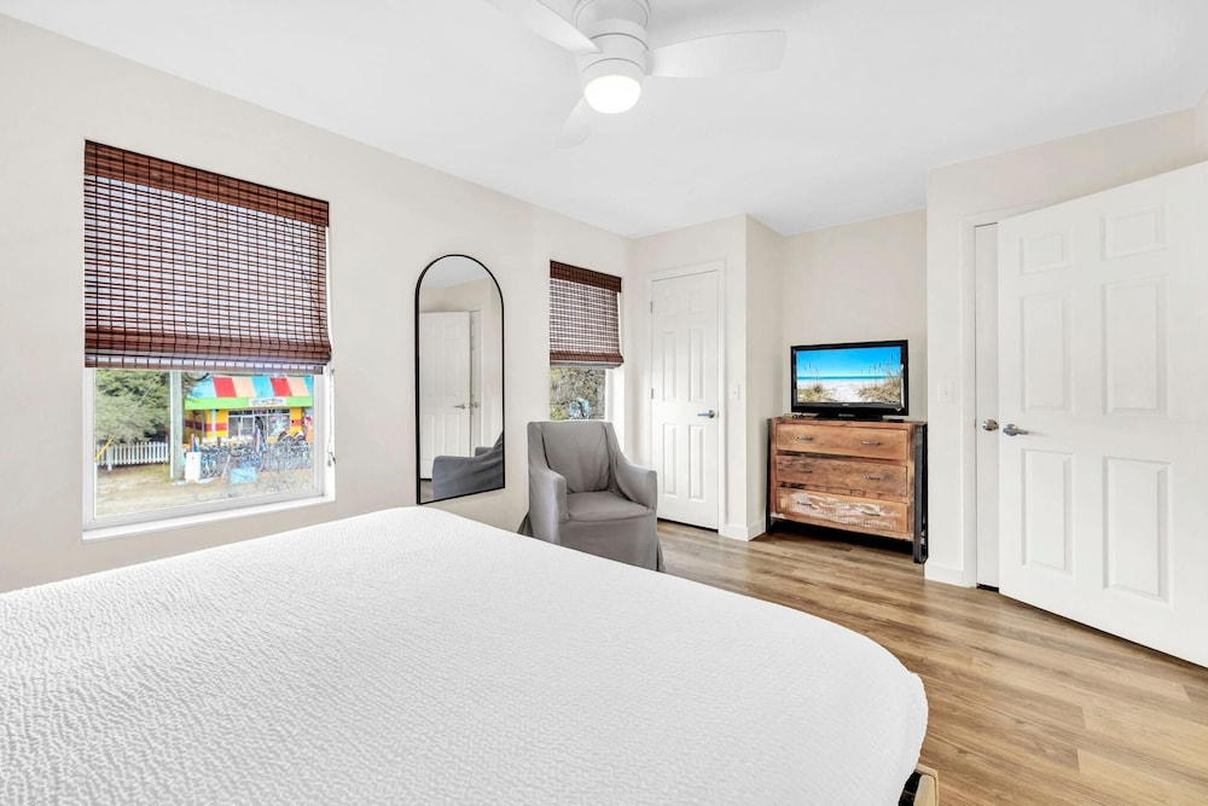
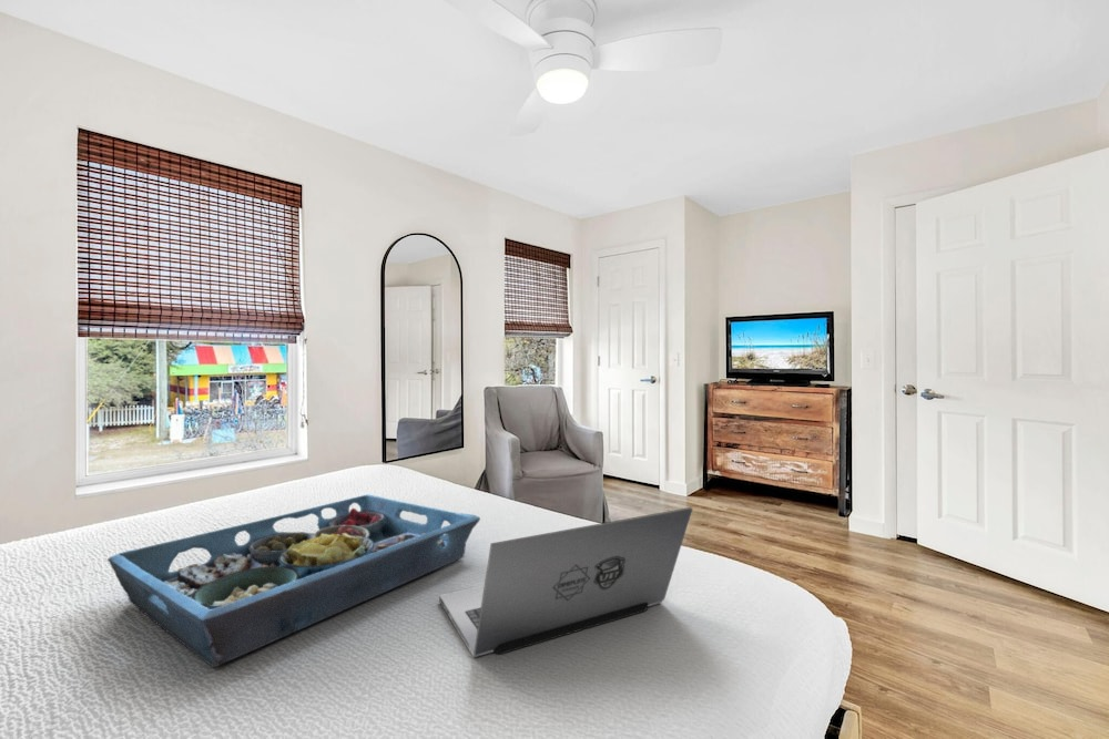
+ laptop (560, 557)
+ serving tray (315, 552)
